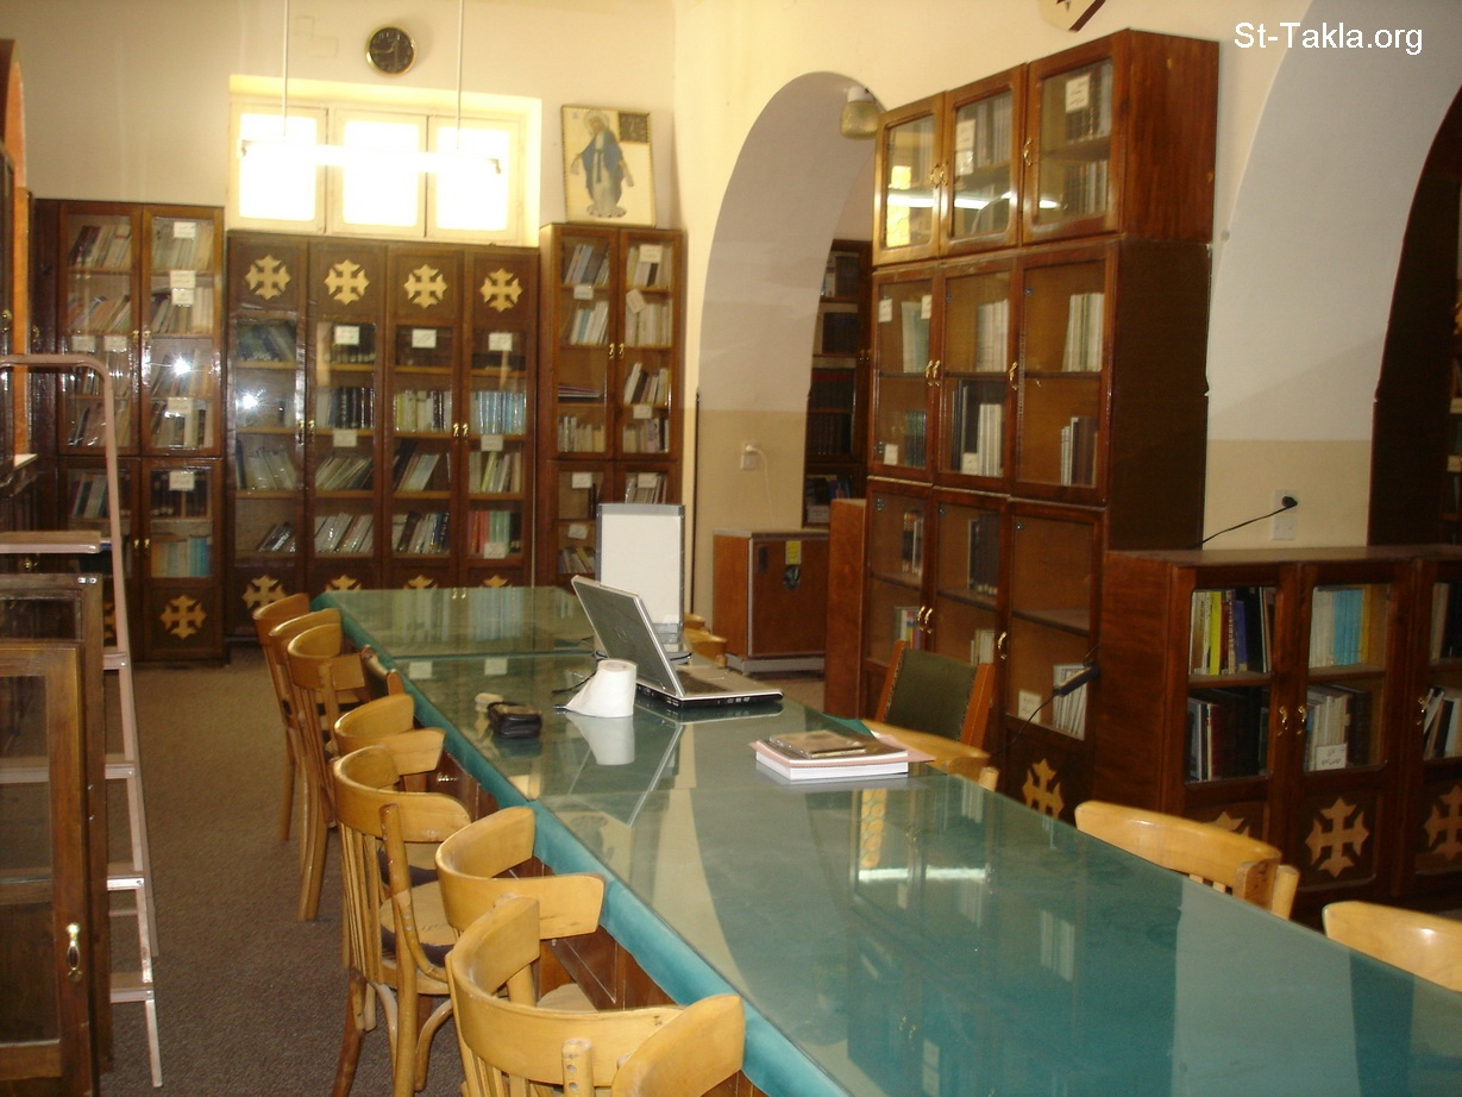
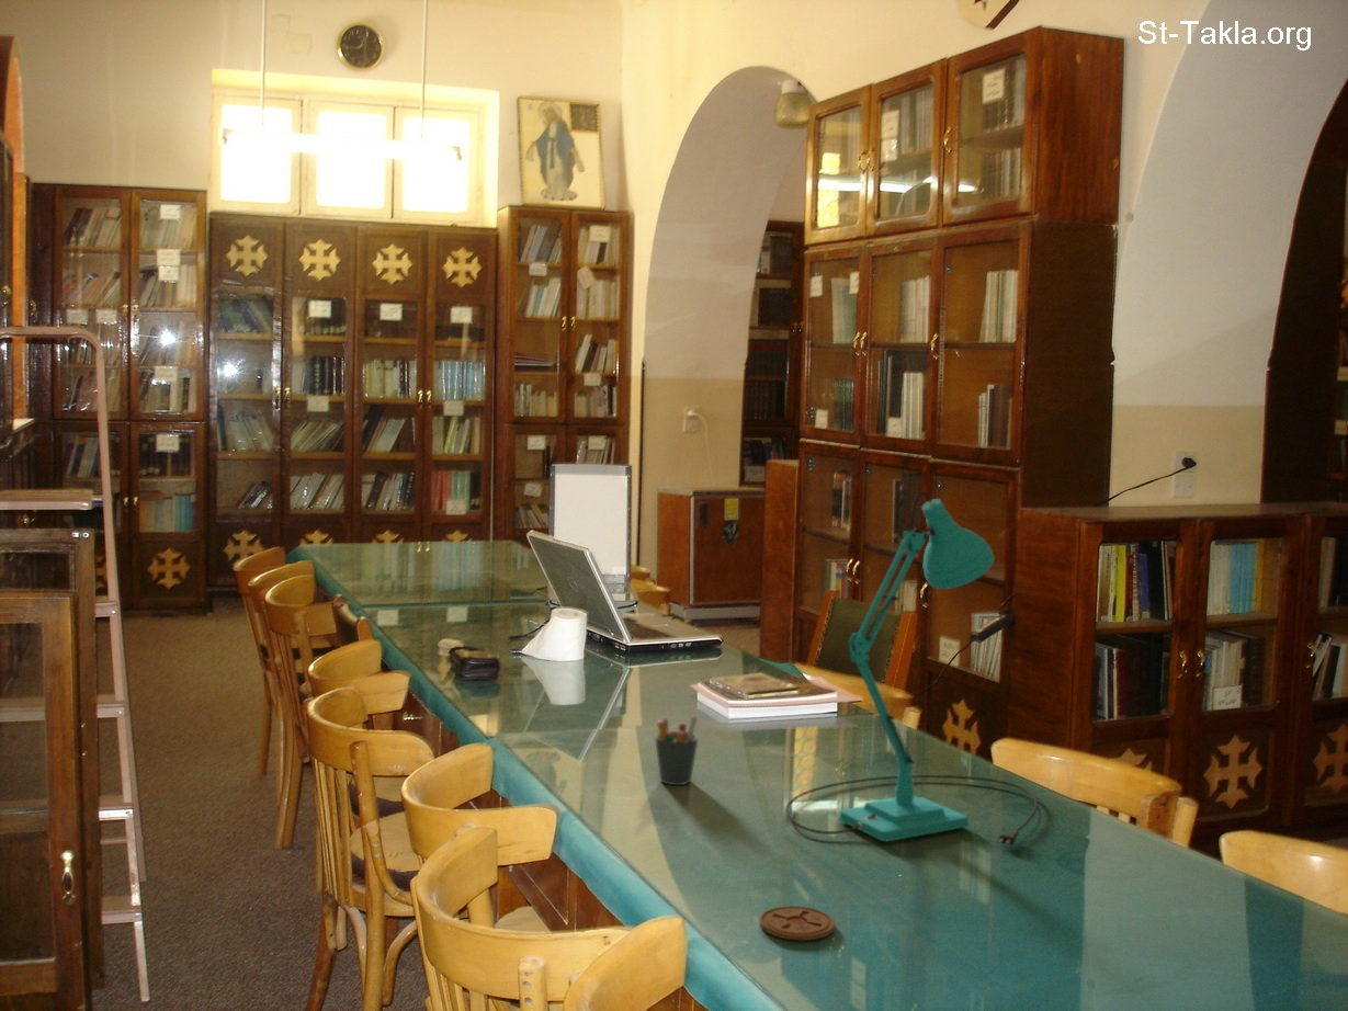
+ desk lamp (880, 627)
+ pen holder (676, 746)
+ coaster (796, 922)
